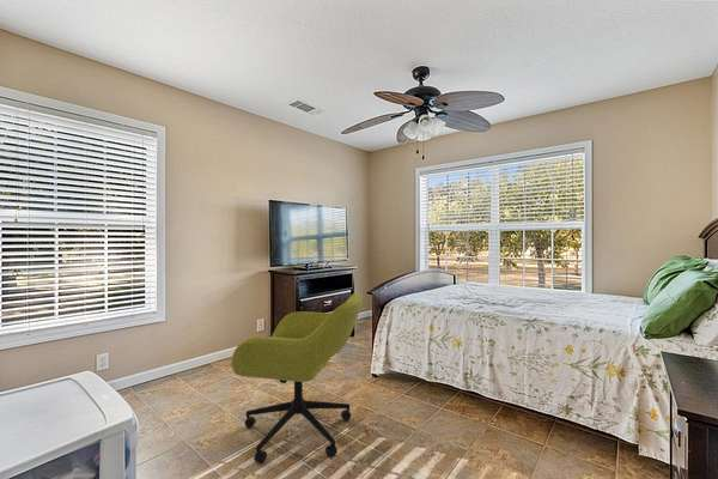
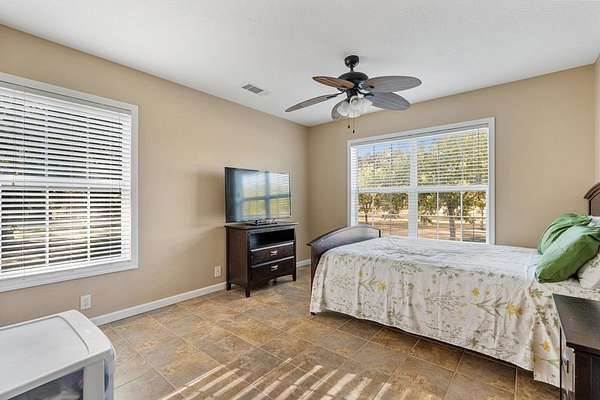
- office chair (298, 363)
